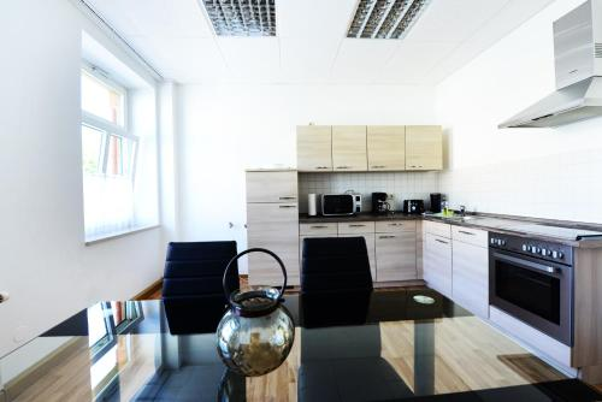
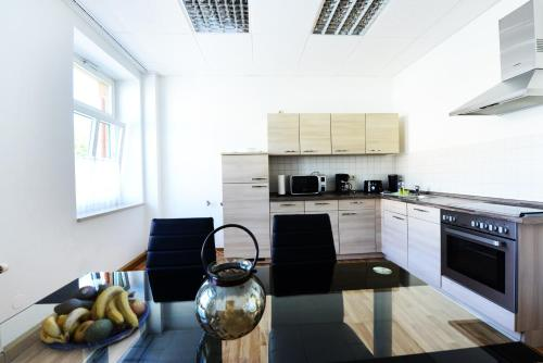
+ fruit bowl (101, 305)
